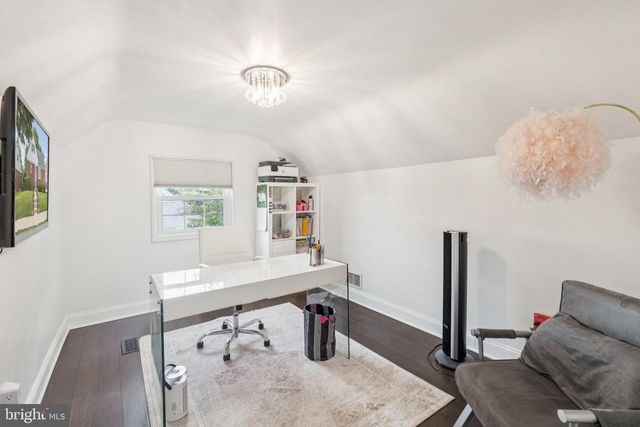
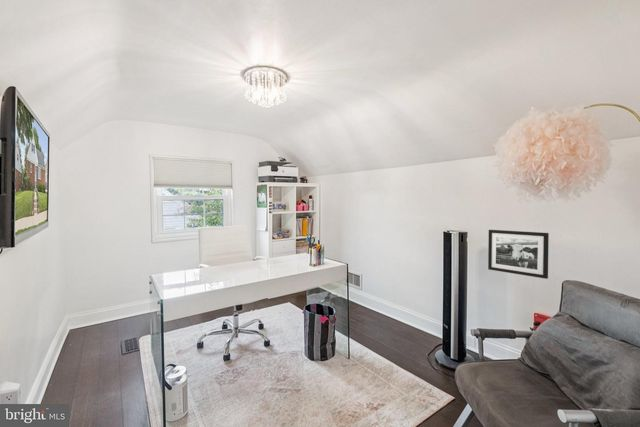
+ picture frame (516, 252)
